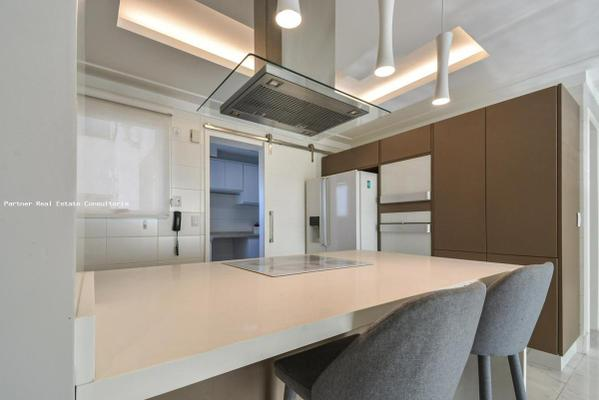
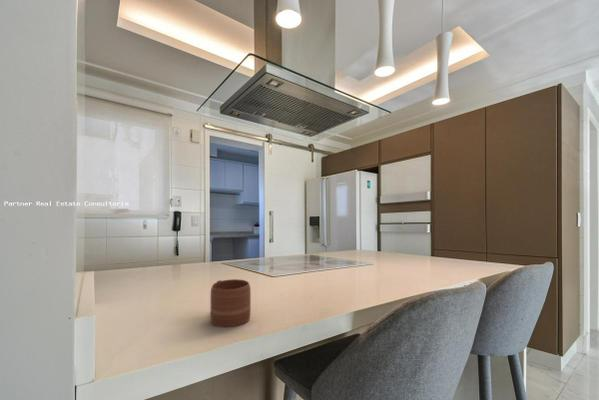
+ mug (228, 298)
